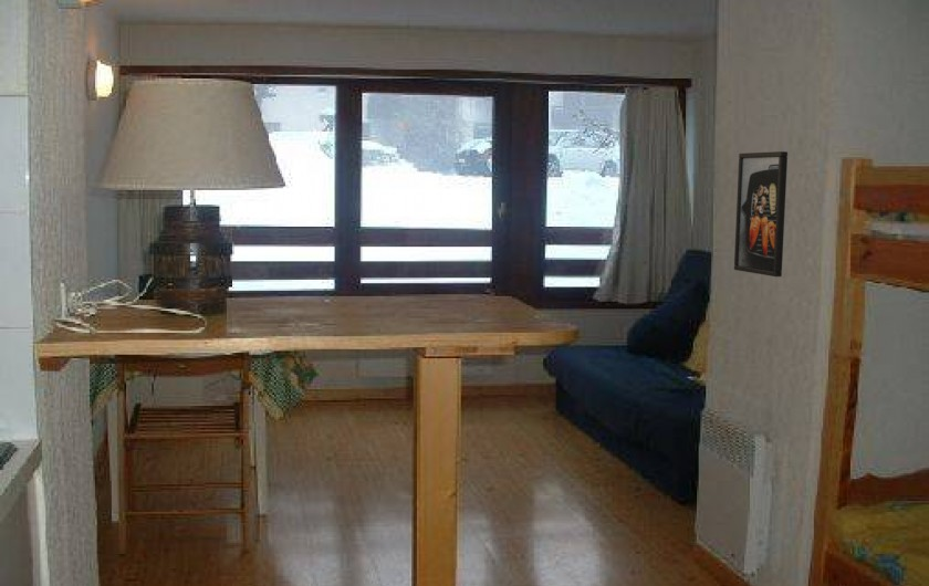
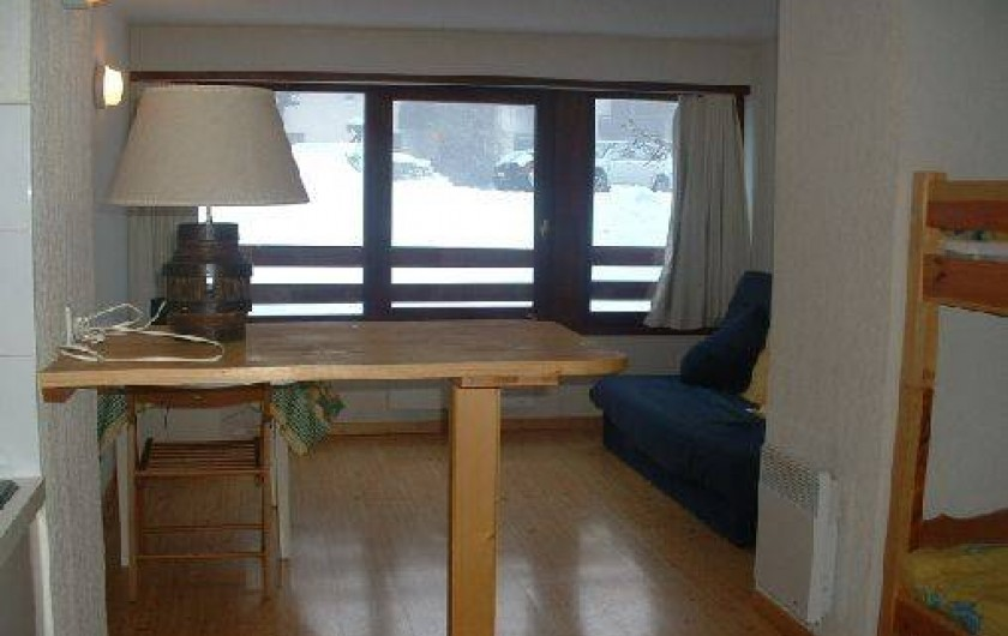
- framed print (759, 212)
